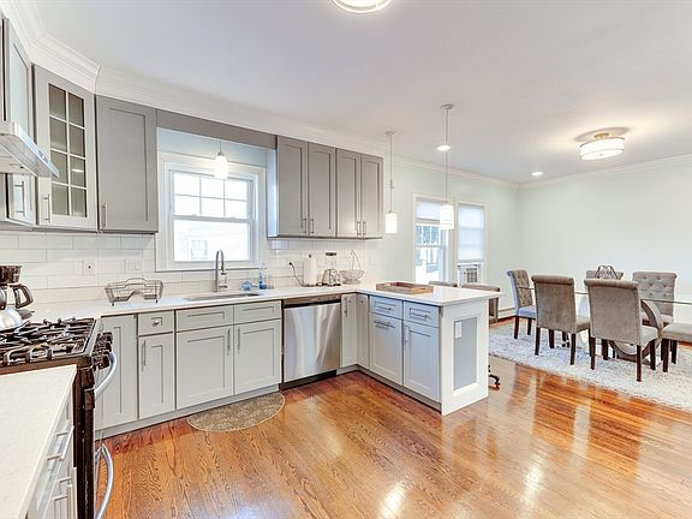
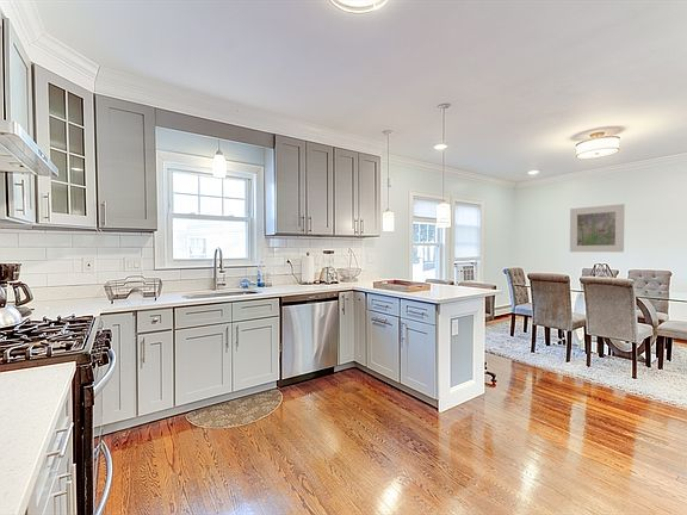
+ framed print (595, 229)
